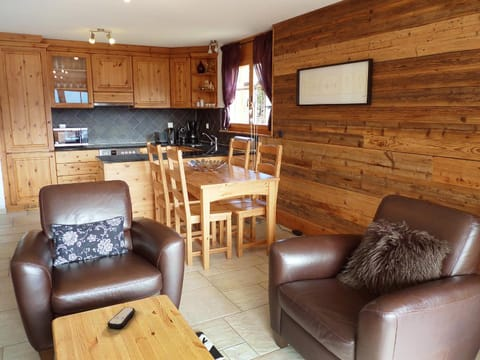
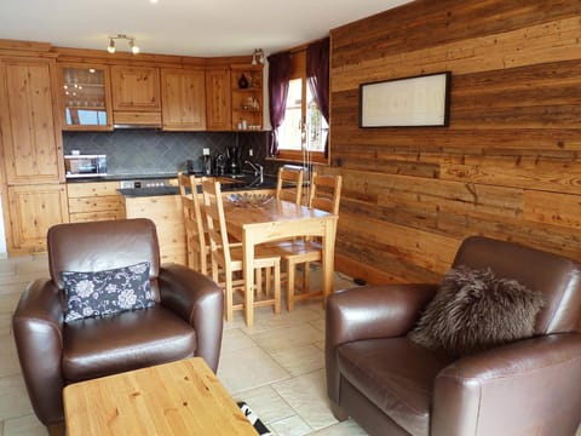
- remote control (122, 316)
